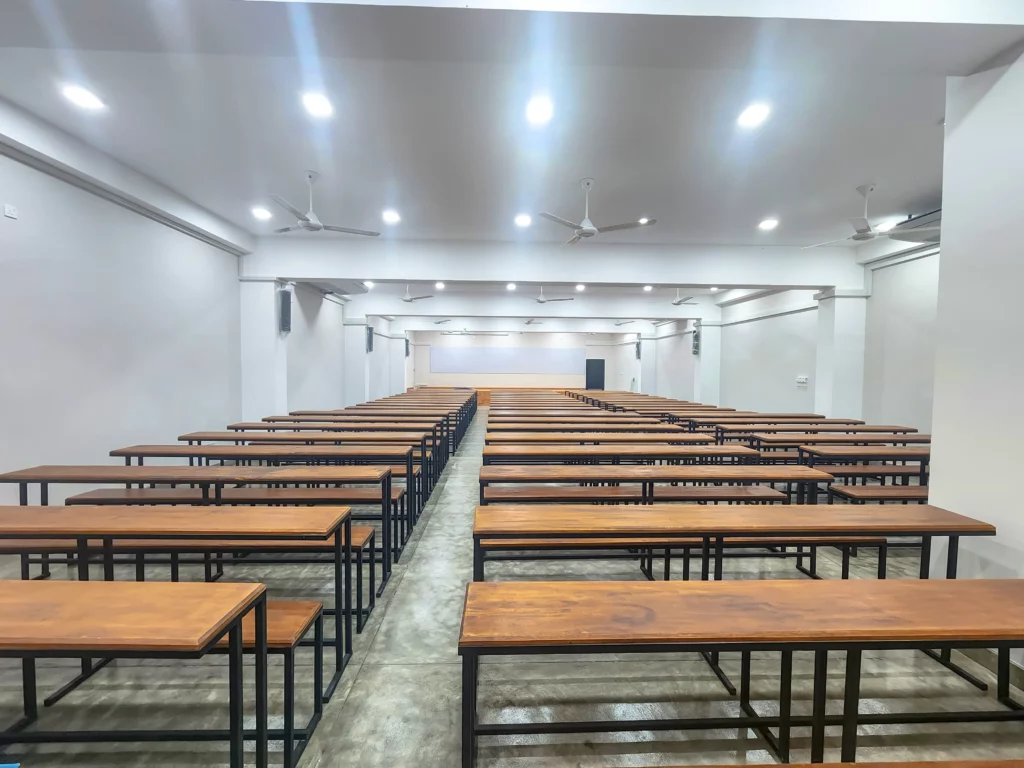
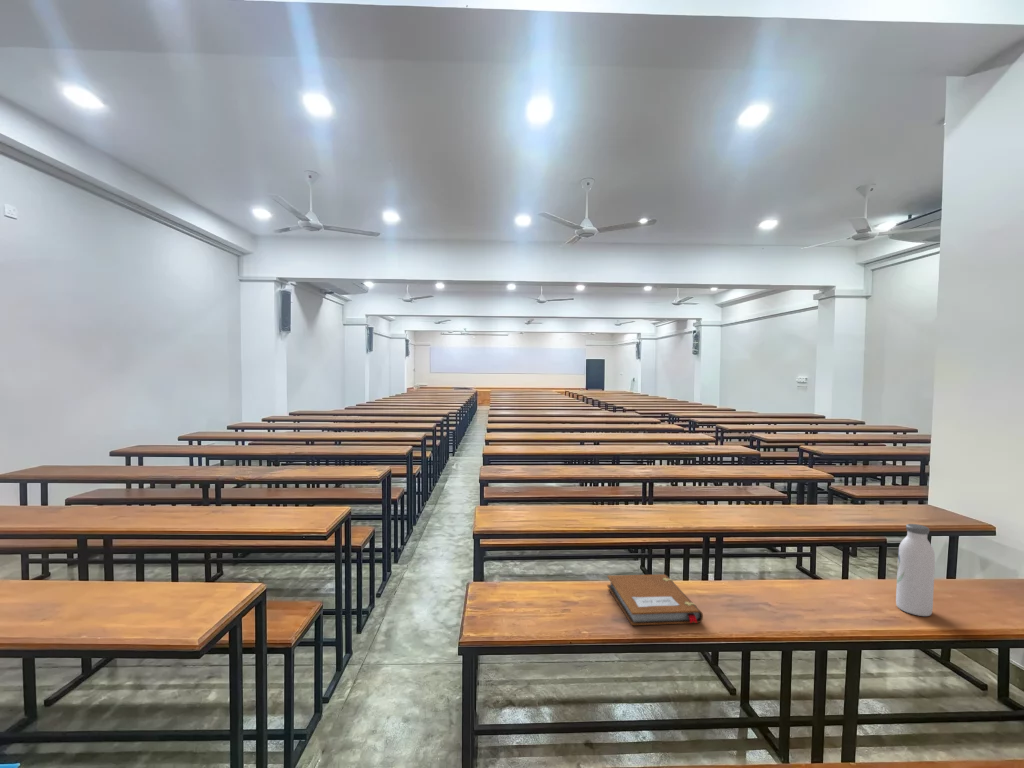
+ notebook (652, 598)
+ water bottle (915, 567)
